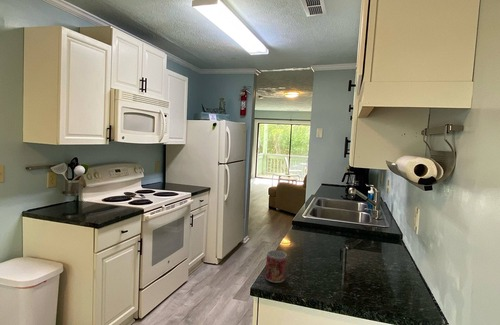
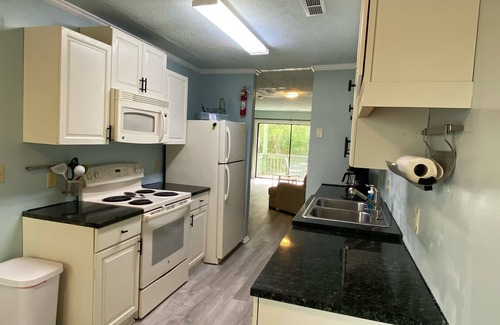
- mug (277, 264)
